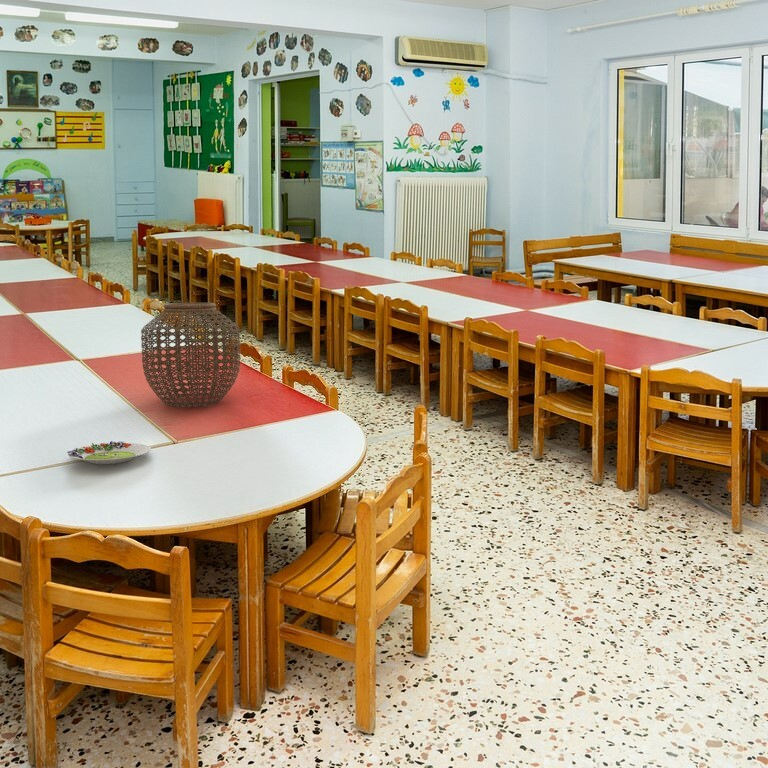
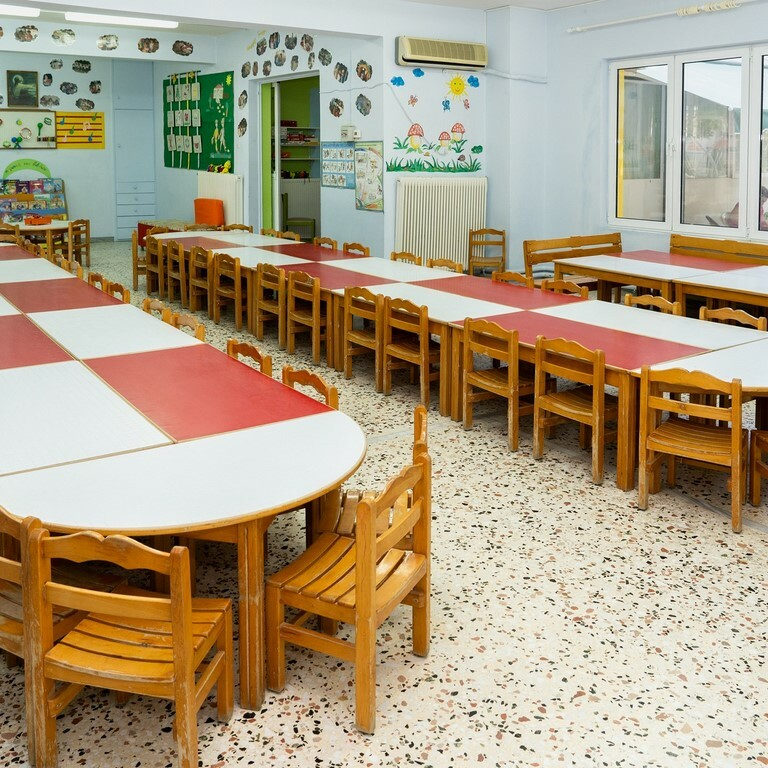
- salad plate (110, 453)
- woven basket (191, 353)
